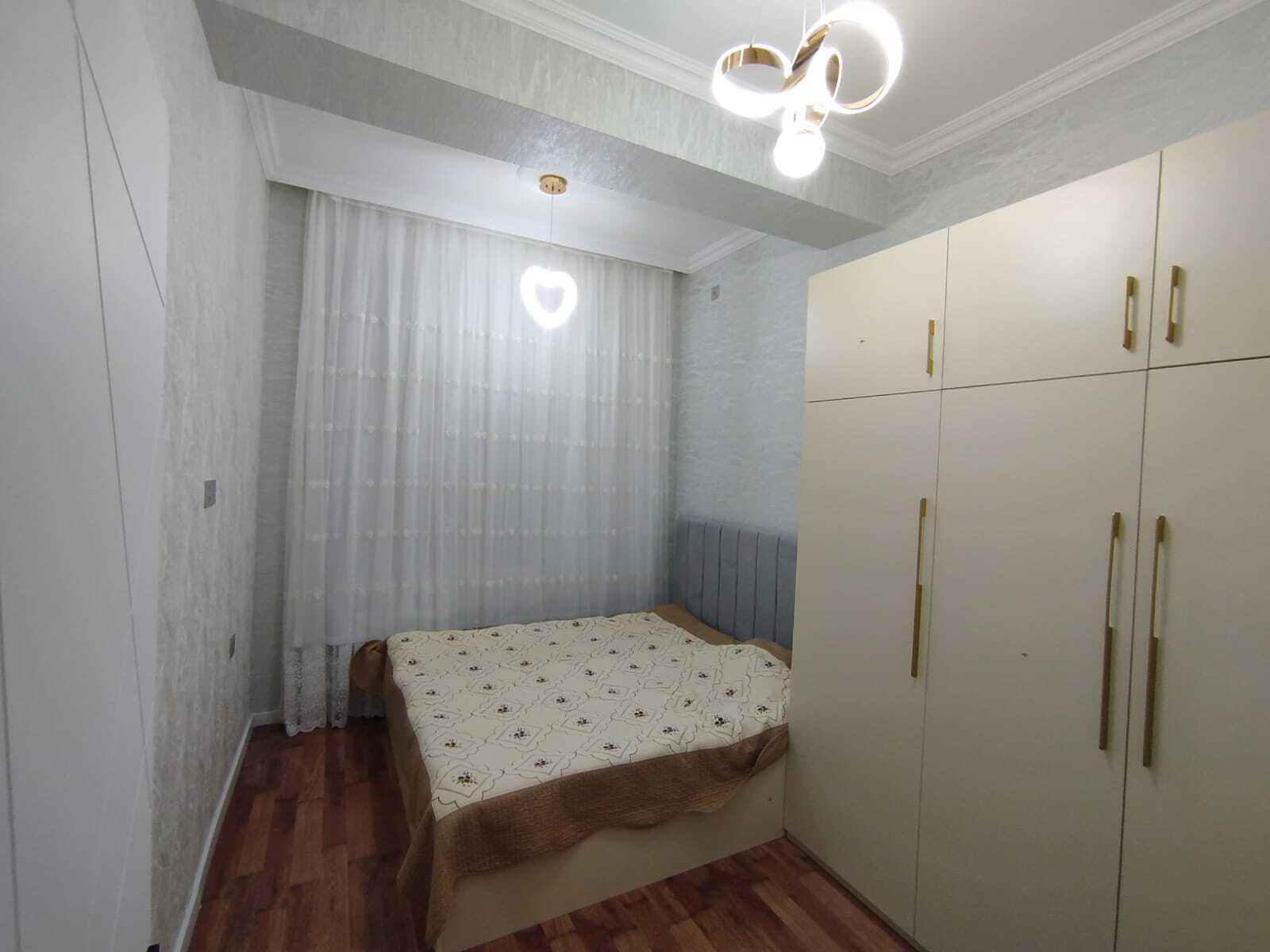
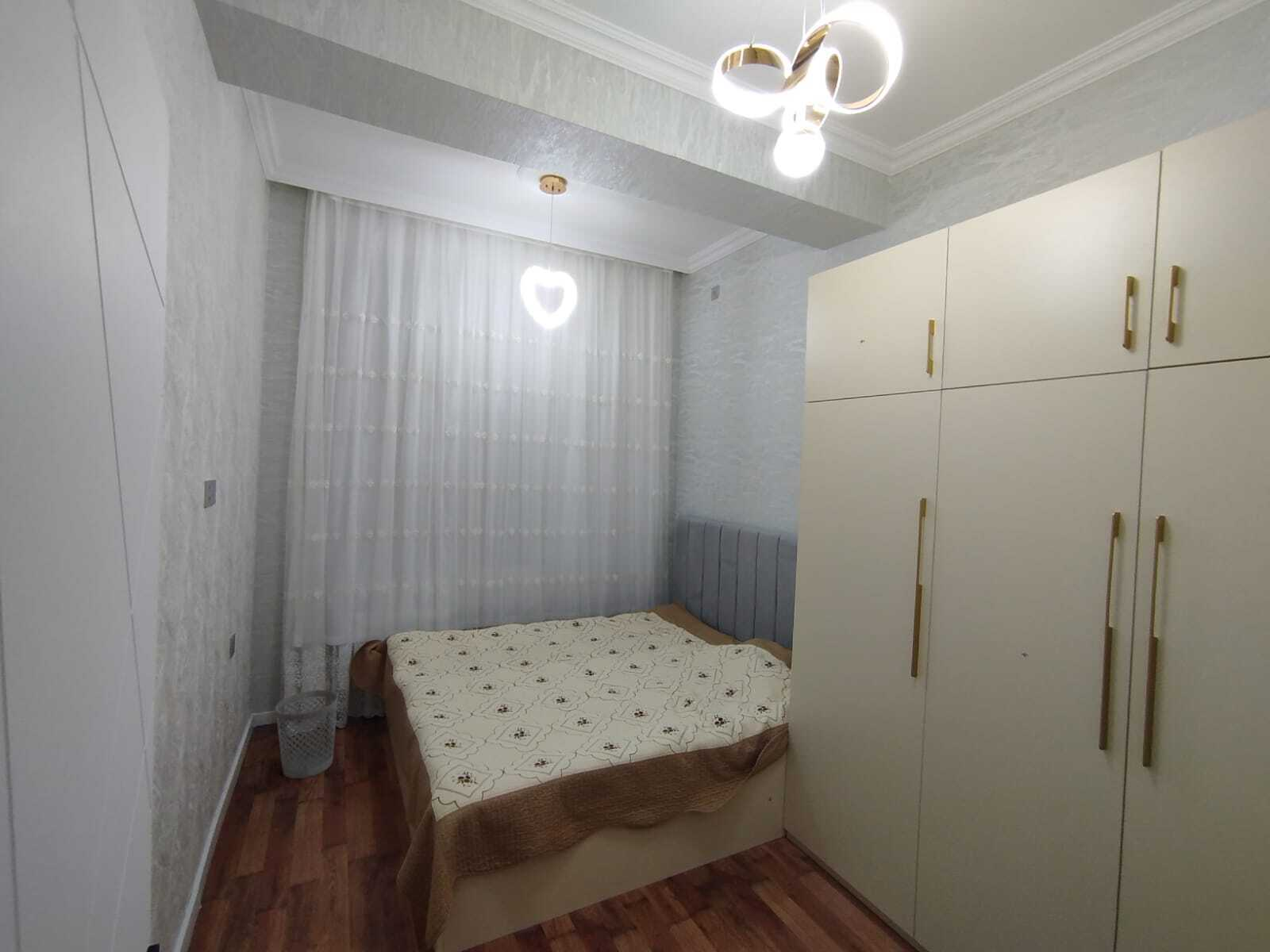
+ wastebasket (308, 734)
